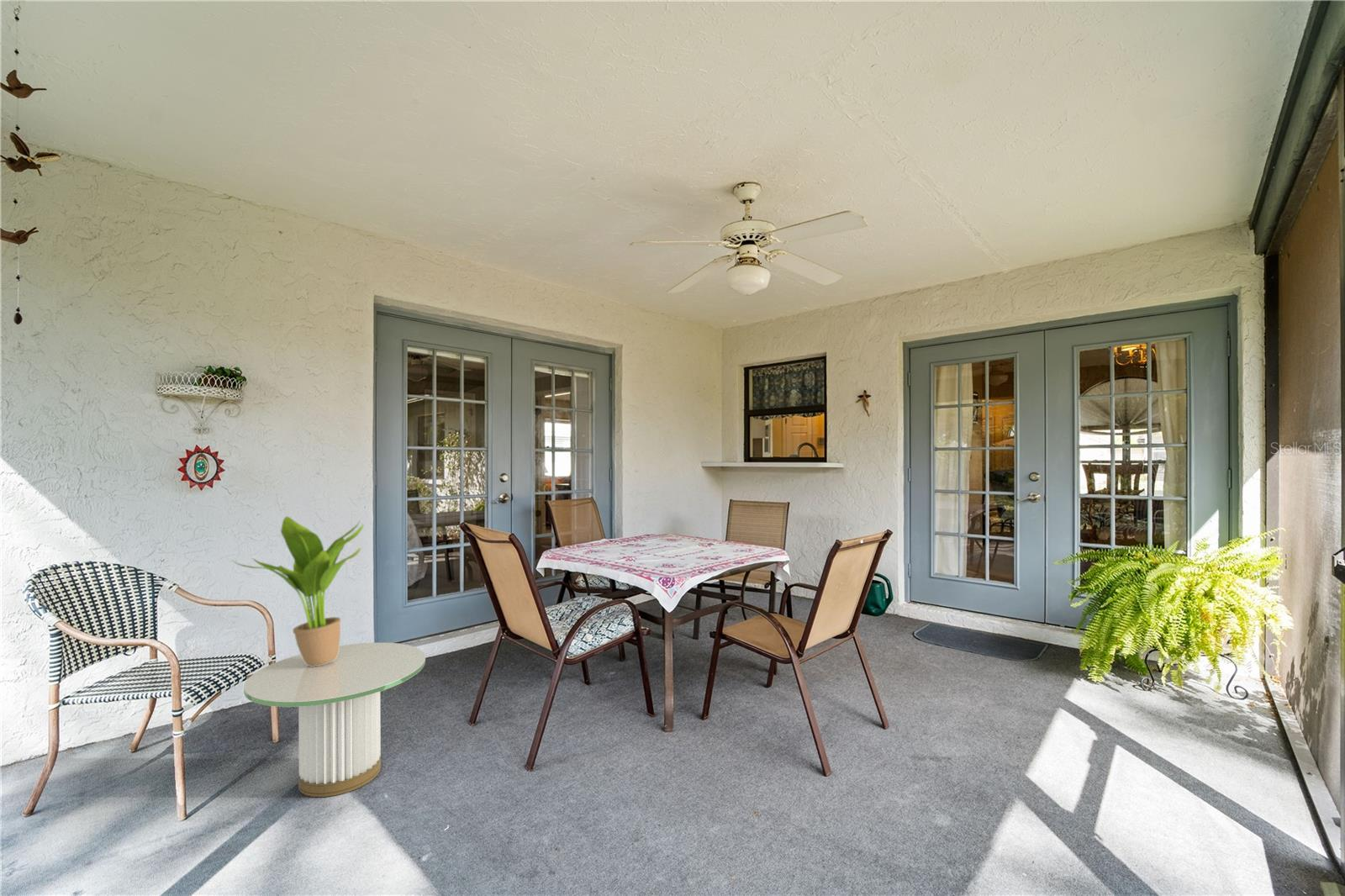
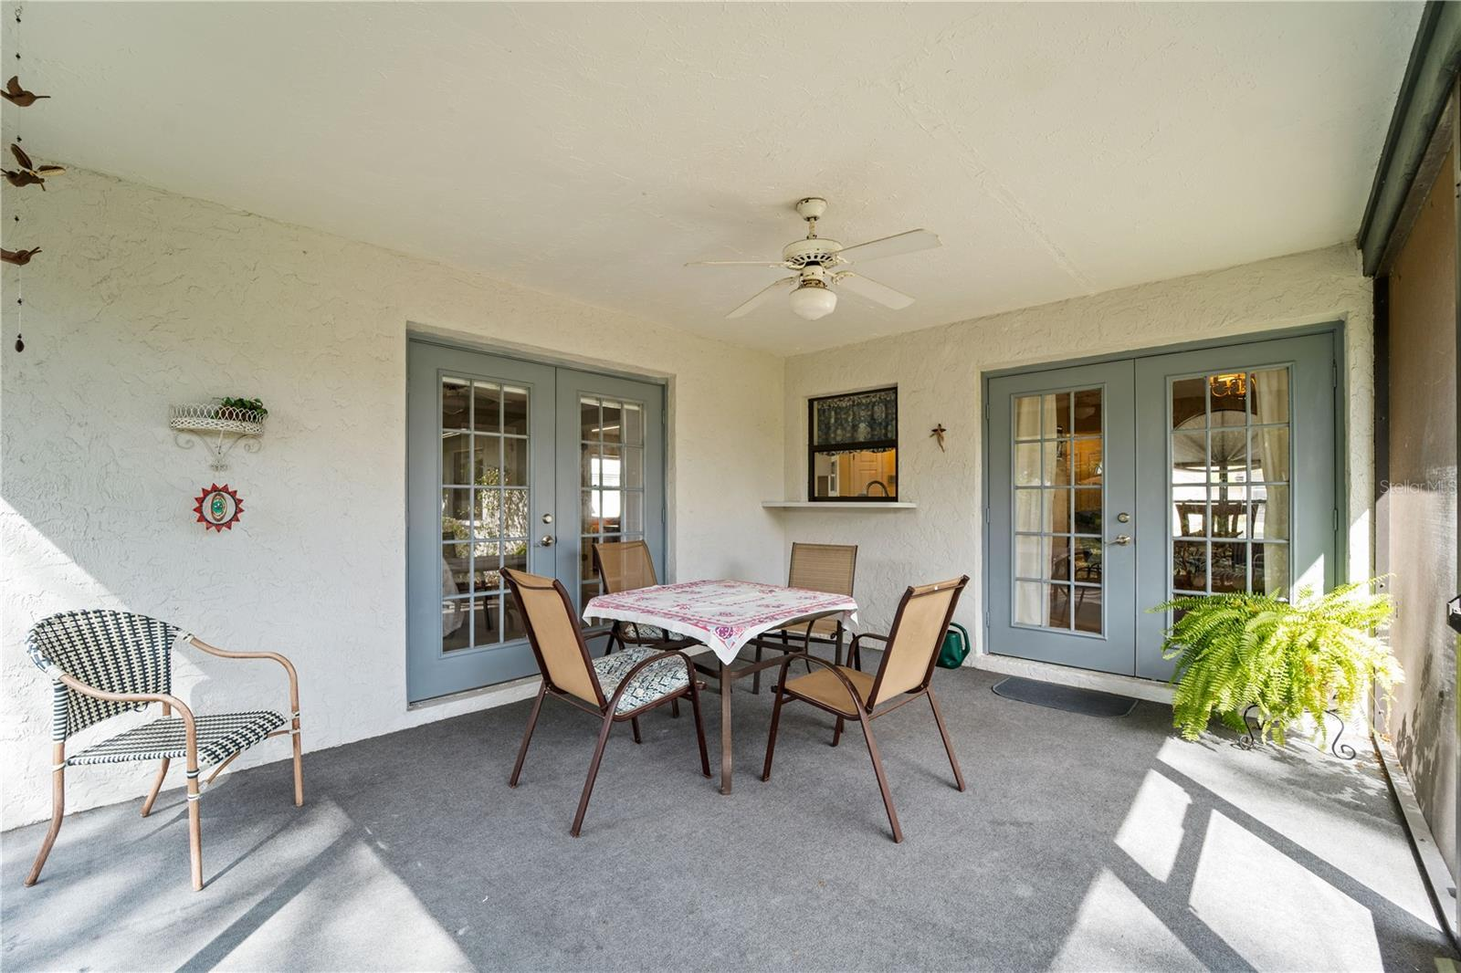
- potted plant (330, 584)
- side table (340, 722)
